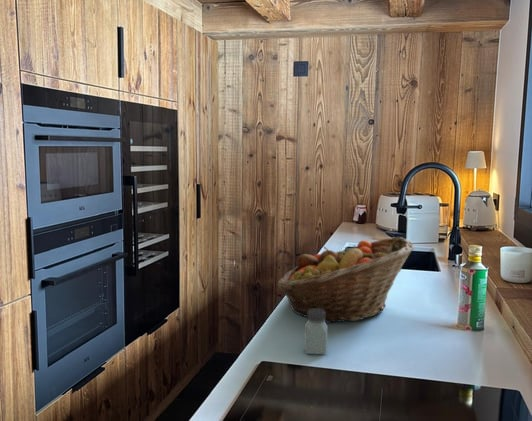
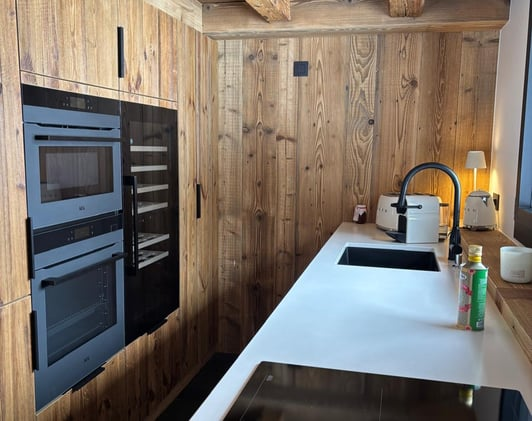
- fruit basket (345, 273)
- saltshaker (316, 331)
